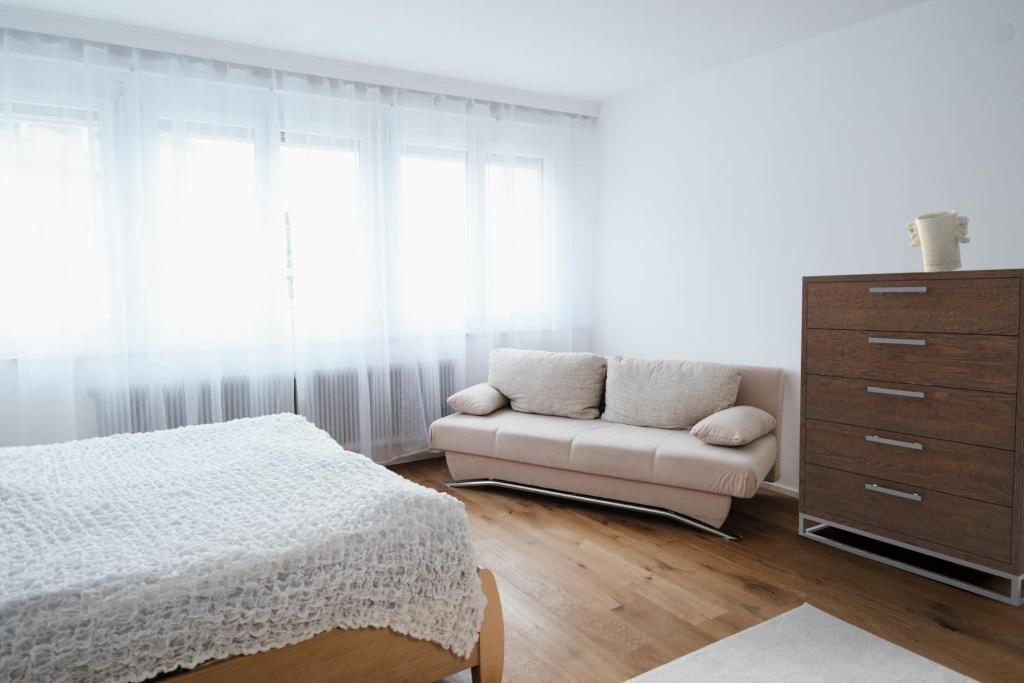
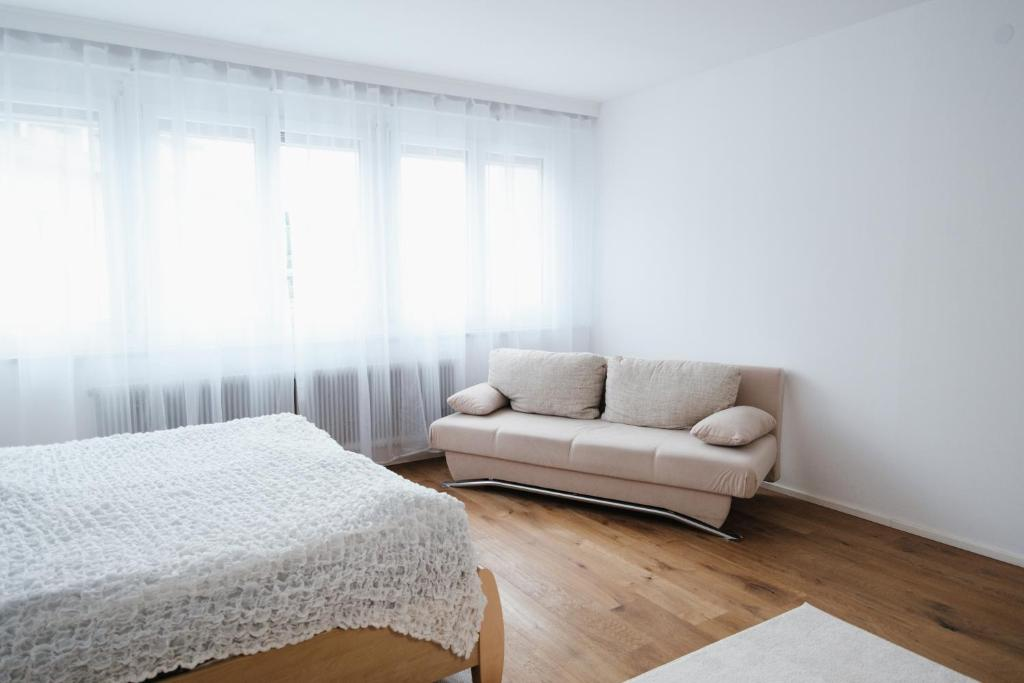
- dresser (923, 416)
- decorative vase (938, 241)
